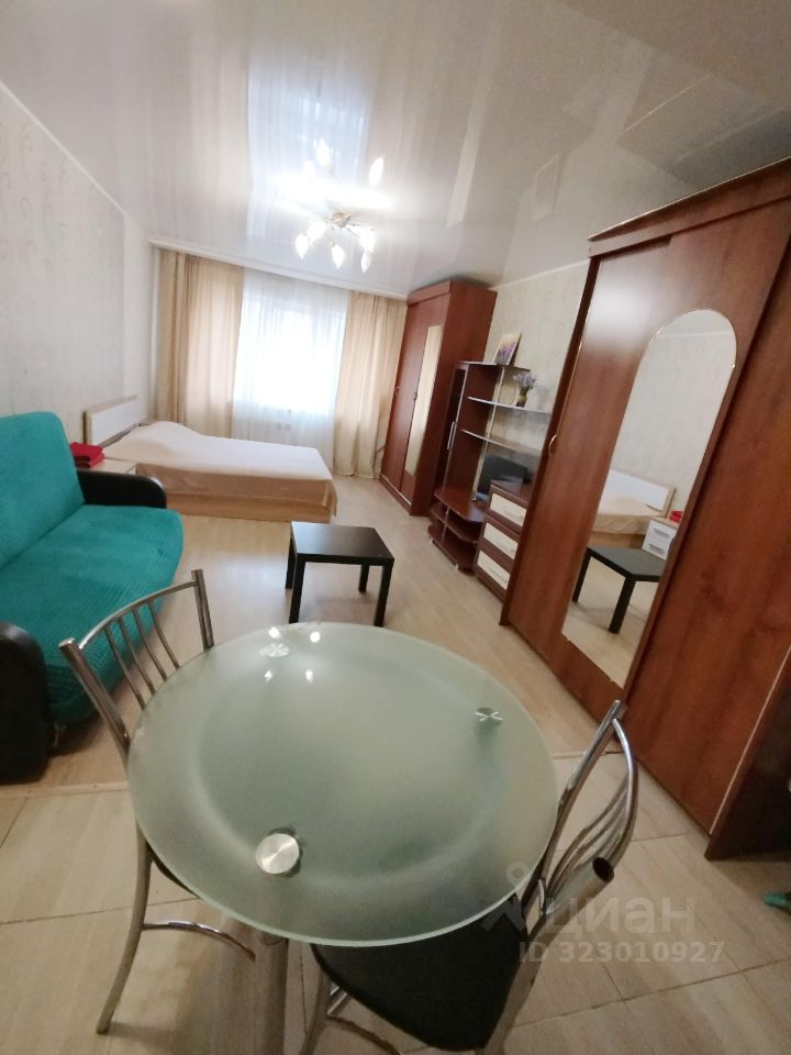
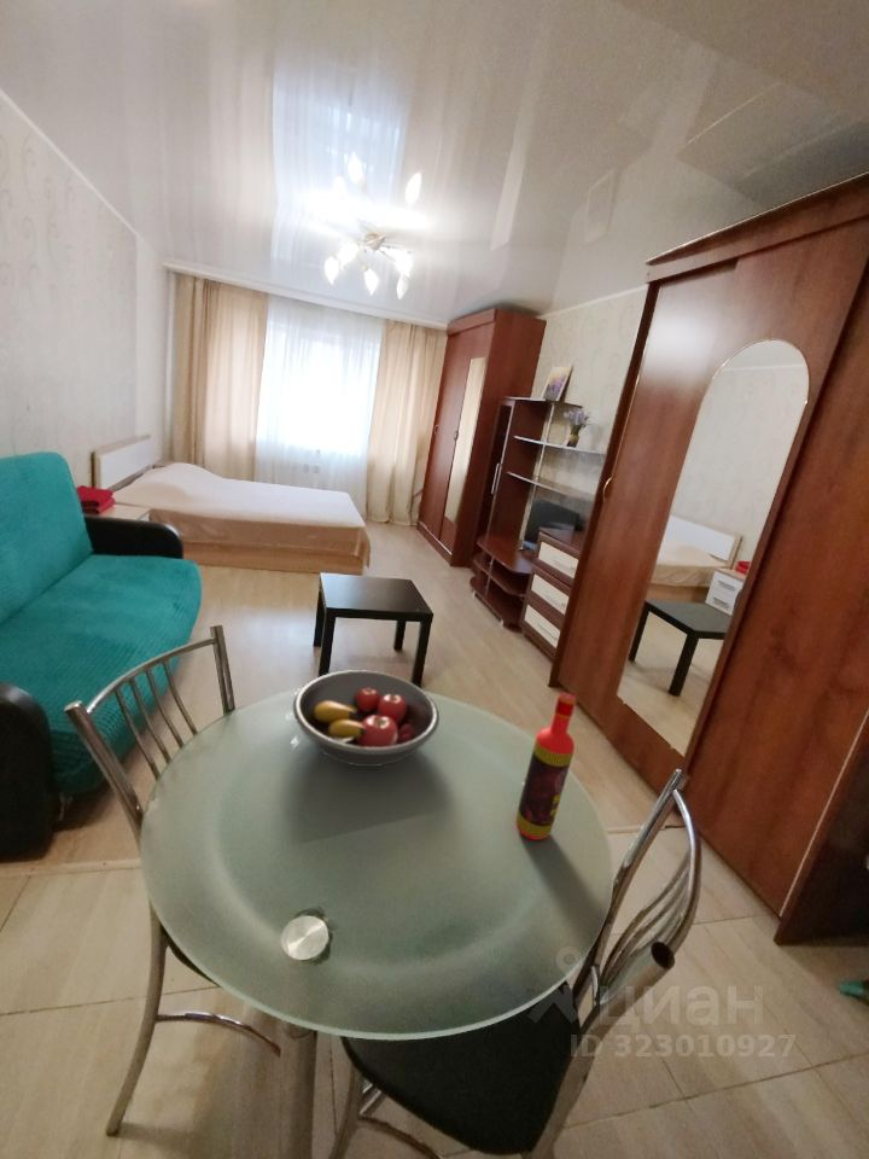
+ bottle (548, 765)
+ fruit bowl (366, 718)
